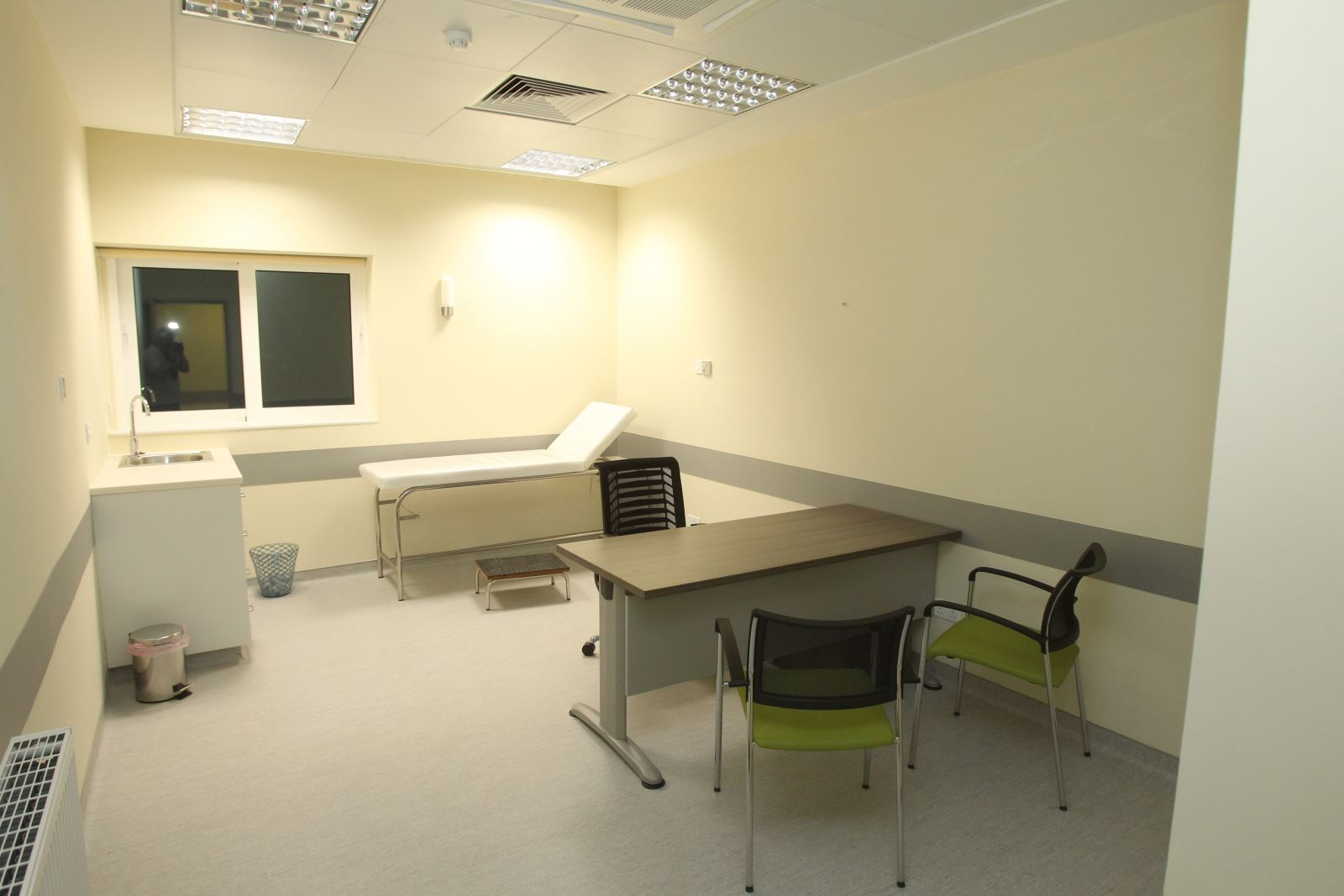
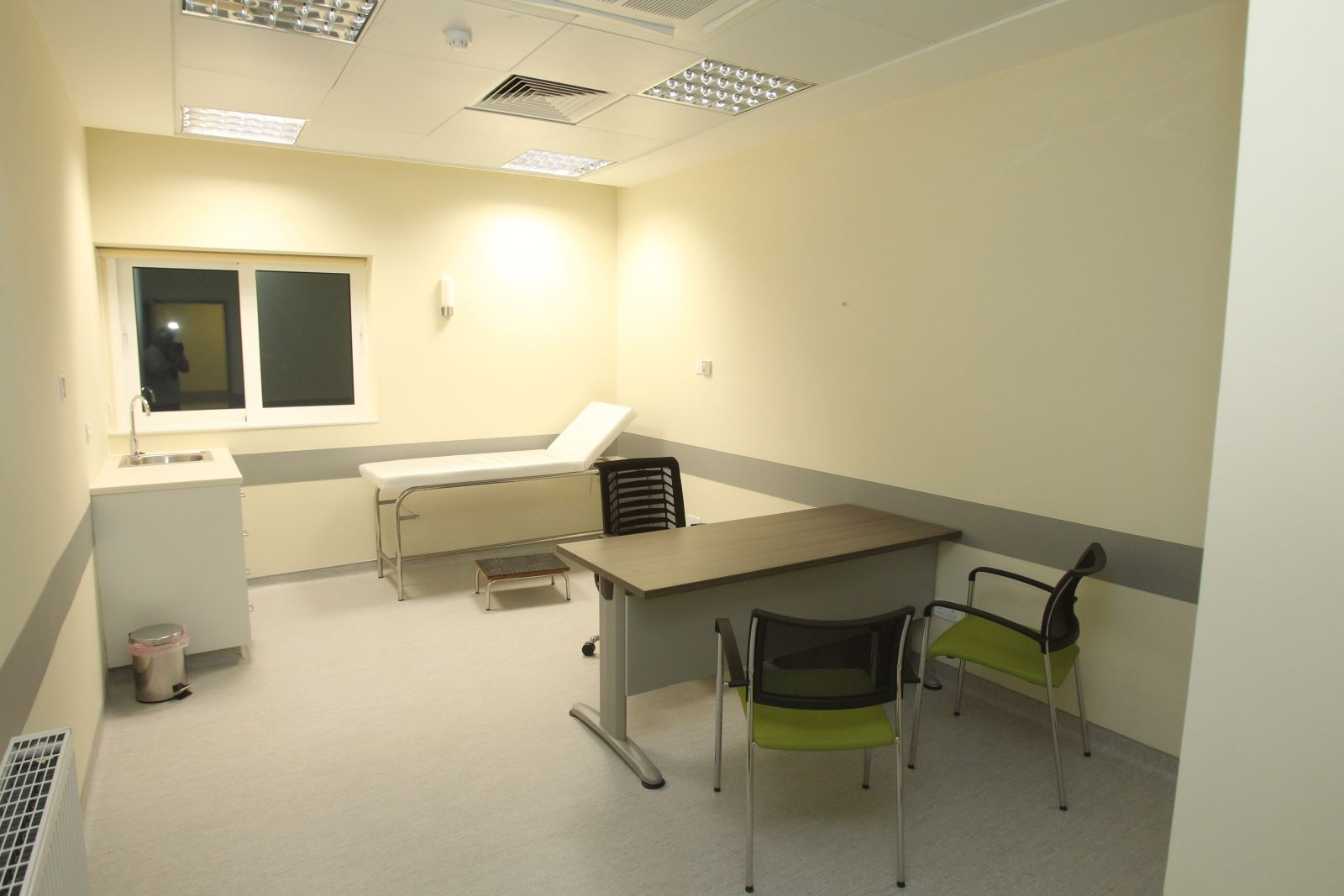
- waste basket (275, 570)
